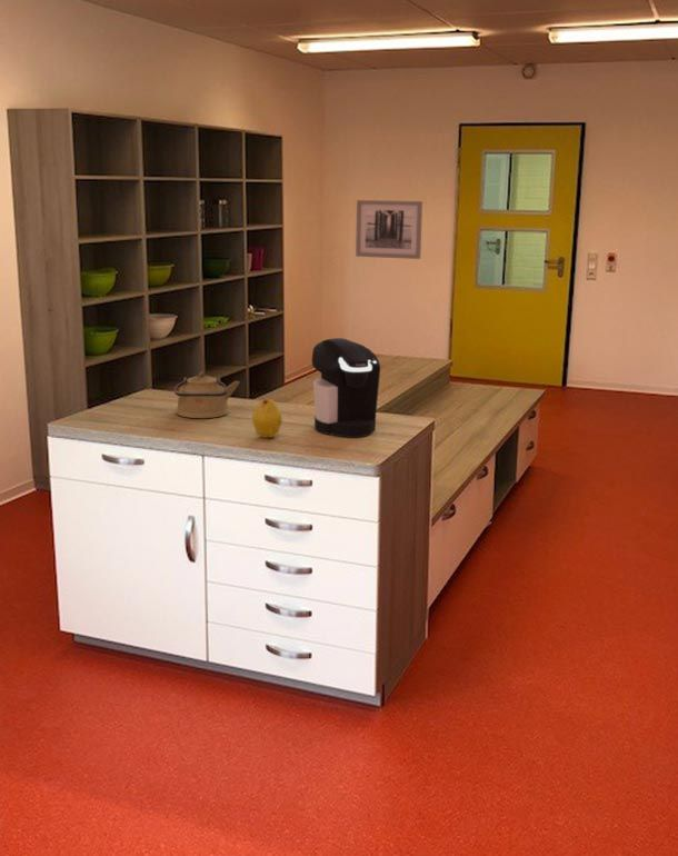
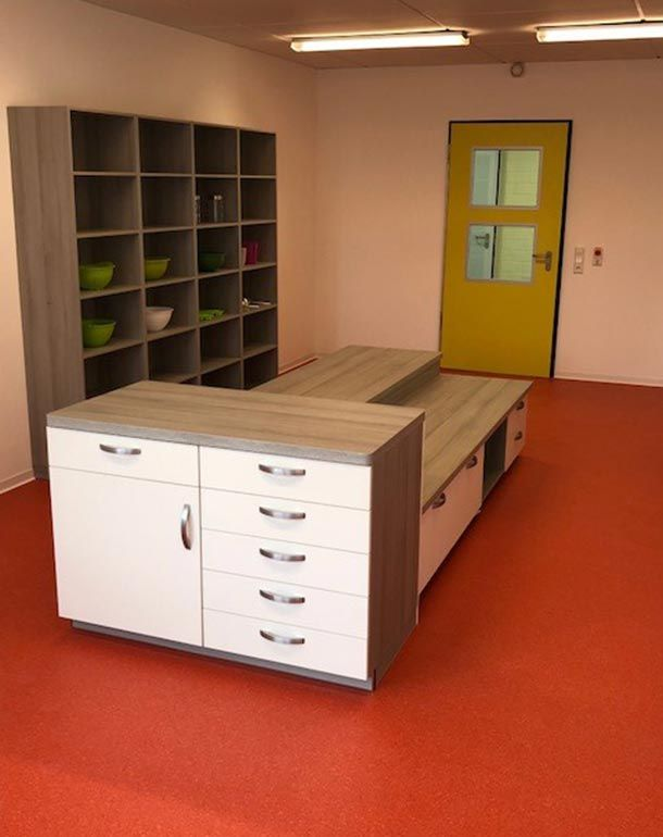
- kettle (208, 391)
- fruit (267, 417)
- wall art (388, 229)
- coffee maker (347, 386)
